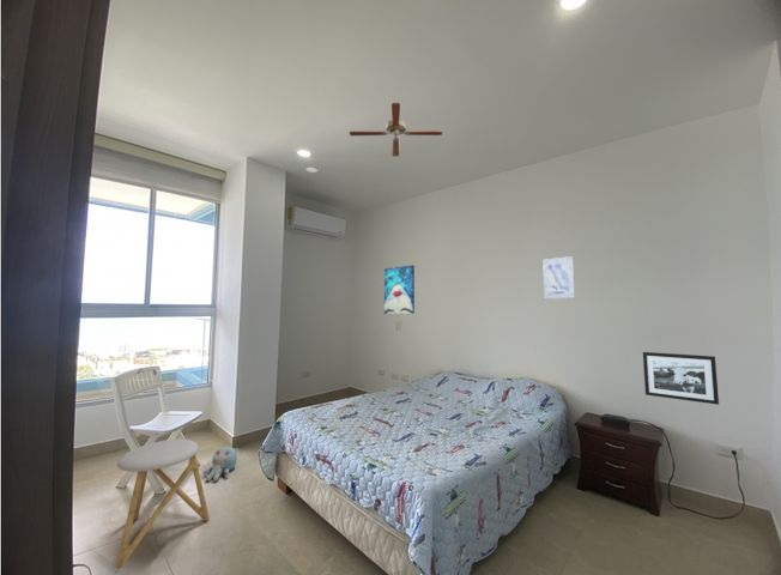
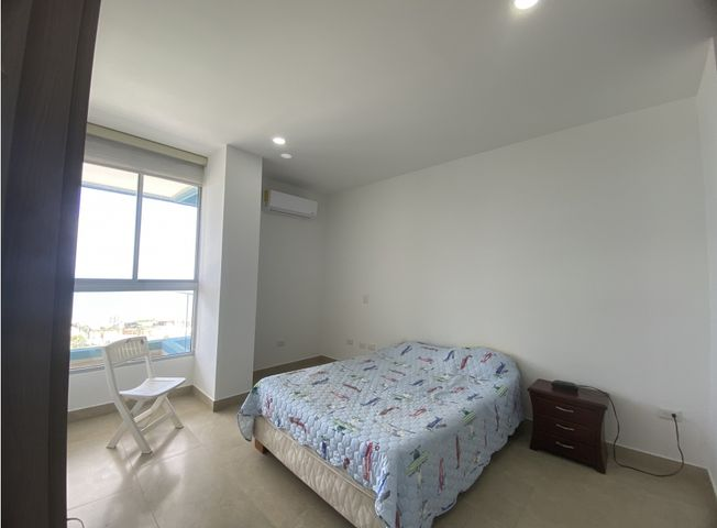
- plush toy (220, 461)
- stool (168, 492)
- wall art (558, 278)
- picture frame (678, 376)
- ceiling fan (395, 133)
- wall art (398, 290)
